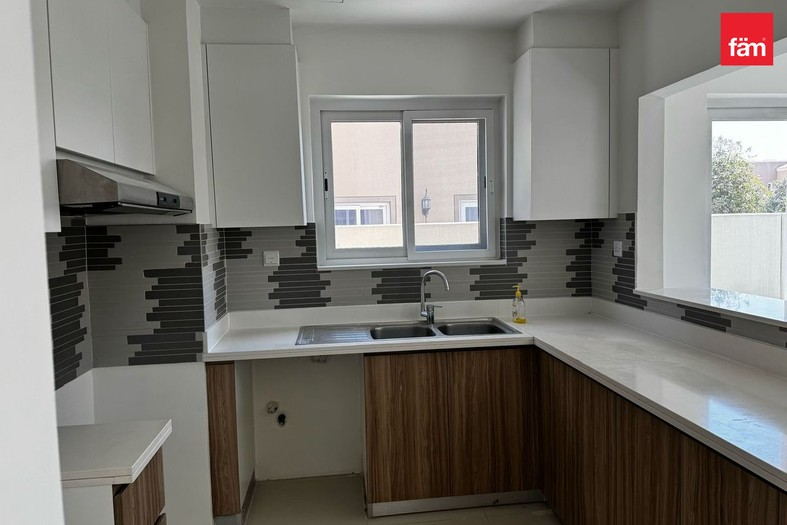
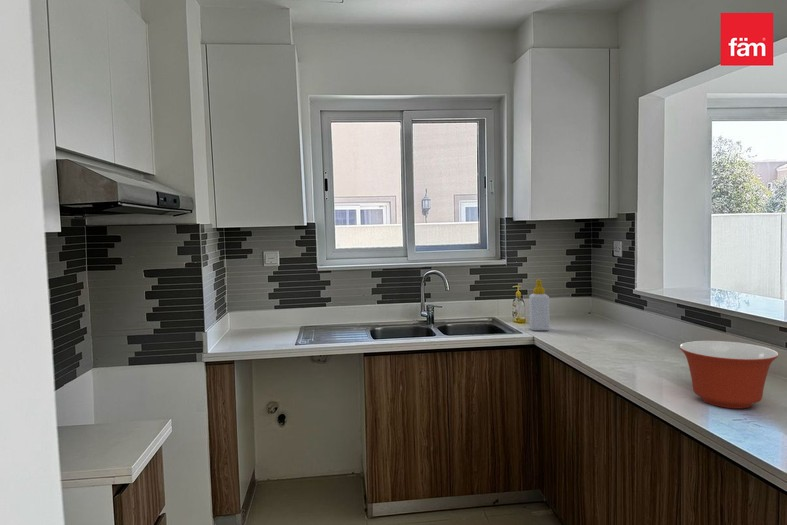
+ soap bottle (539, 304)
+ mixing bowl (726, 375)
